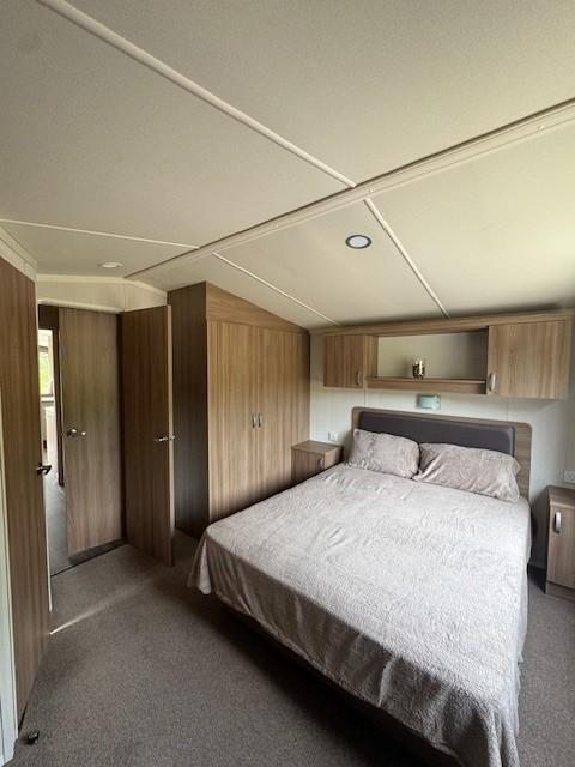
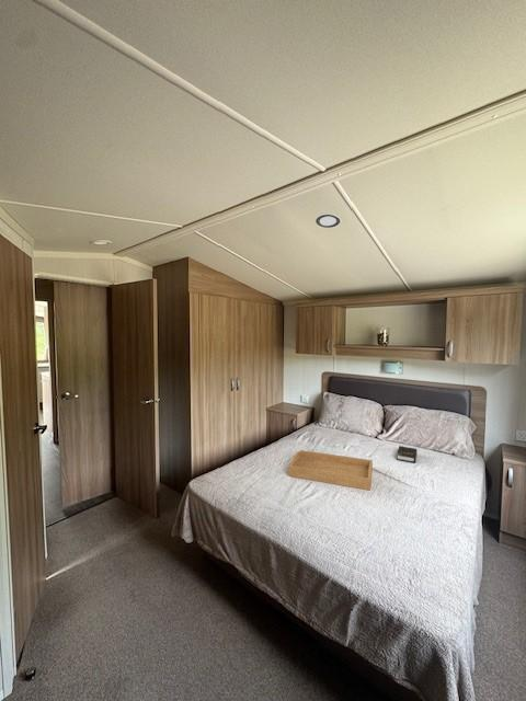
+ serving tray (331, 466)
+ hardback book (407, 453)
